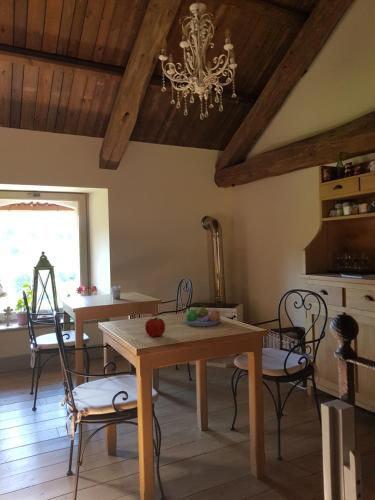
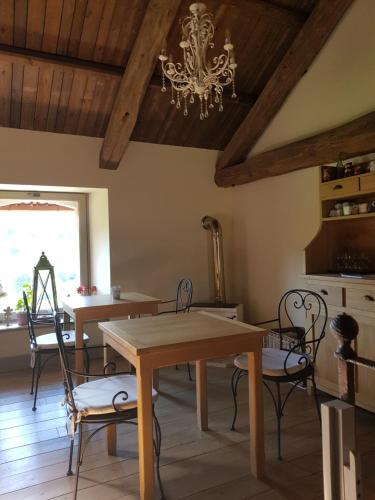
- fruit bowl (201, 315)
- apple (155, 326)
